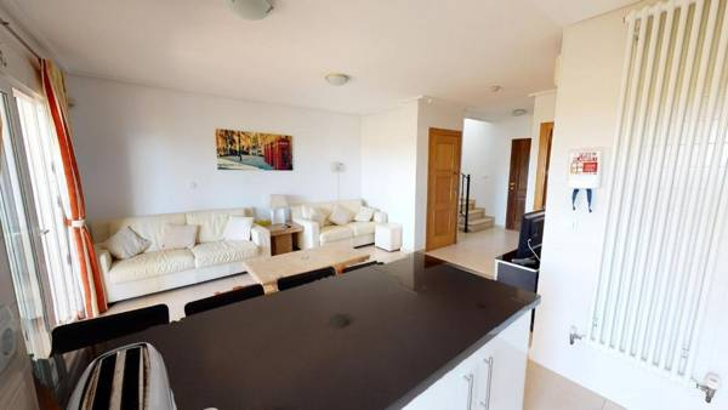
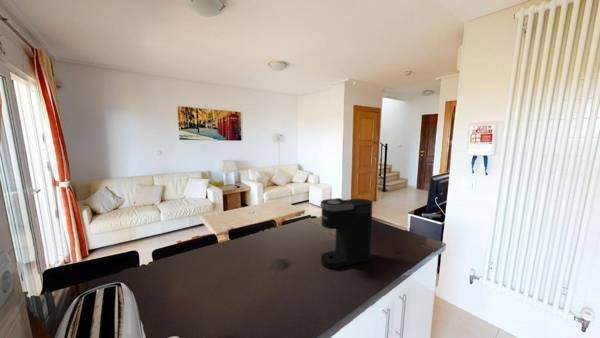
+ coffee maker (346, 230)
